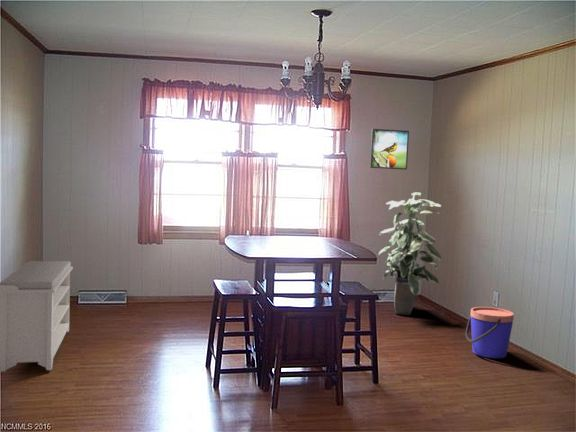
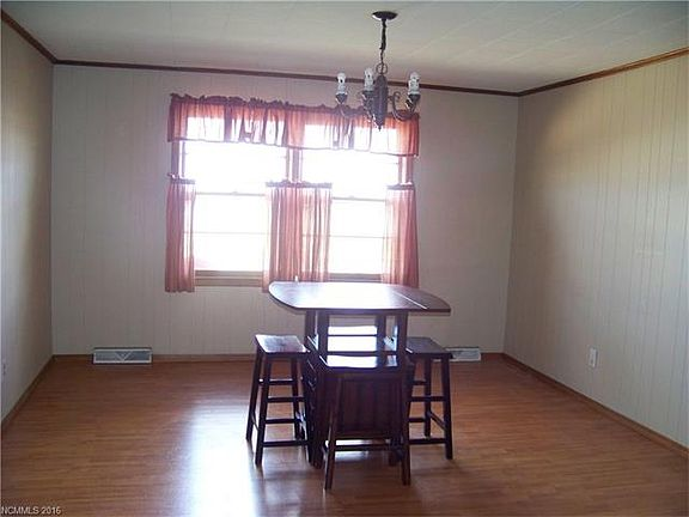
- bench (38, 310)
- indoor plant (410, 254)
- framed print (389, 149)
- bucket (489, 332)
